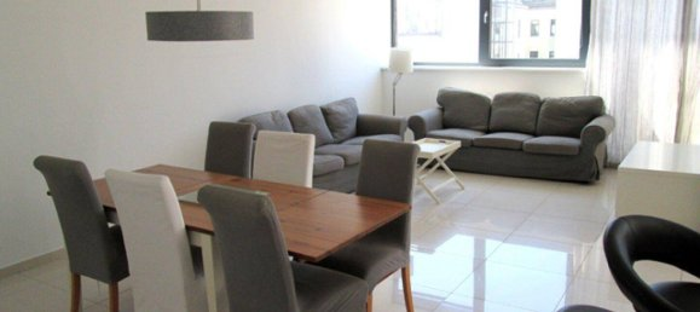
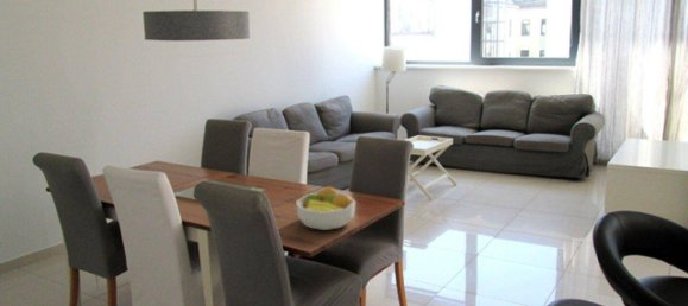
+ fruit bowl (326, 206)
